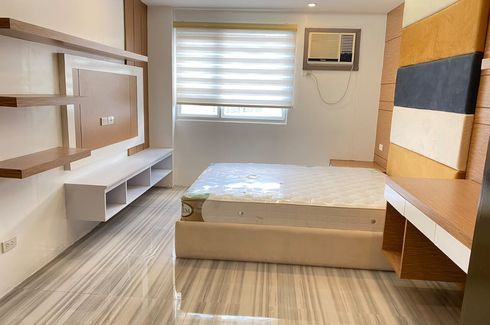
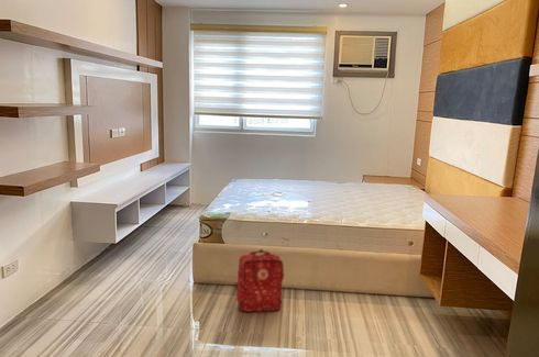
+ backpack (258, 276)
